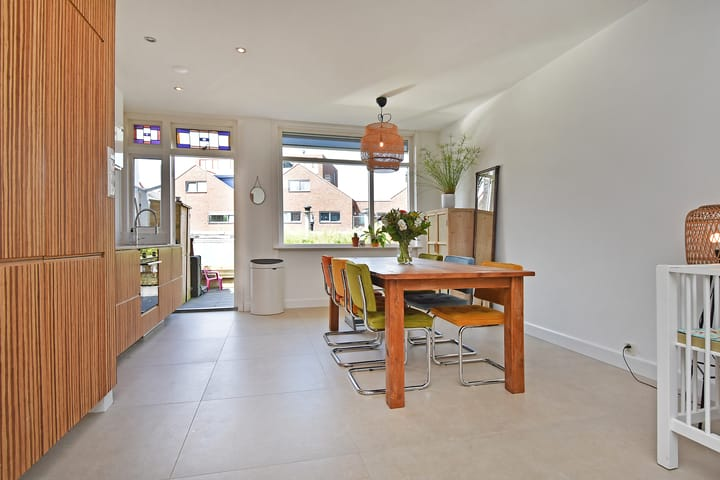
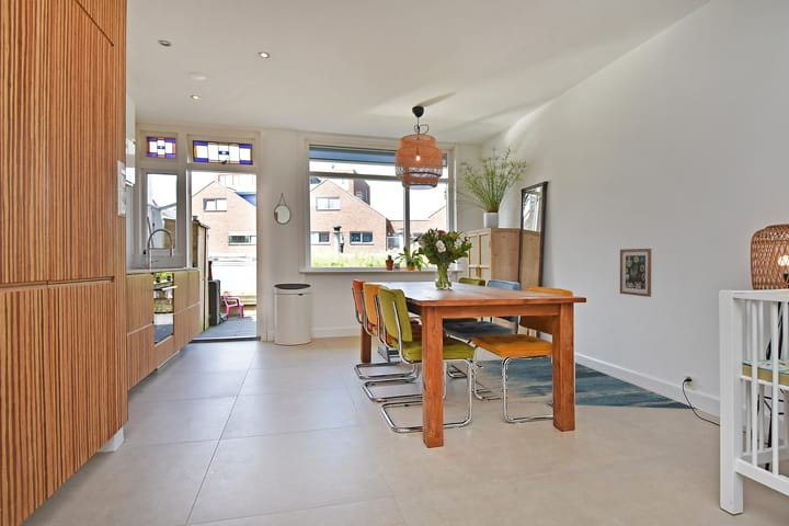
+ wall art (634, 272)
+ rug (551, 386)
